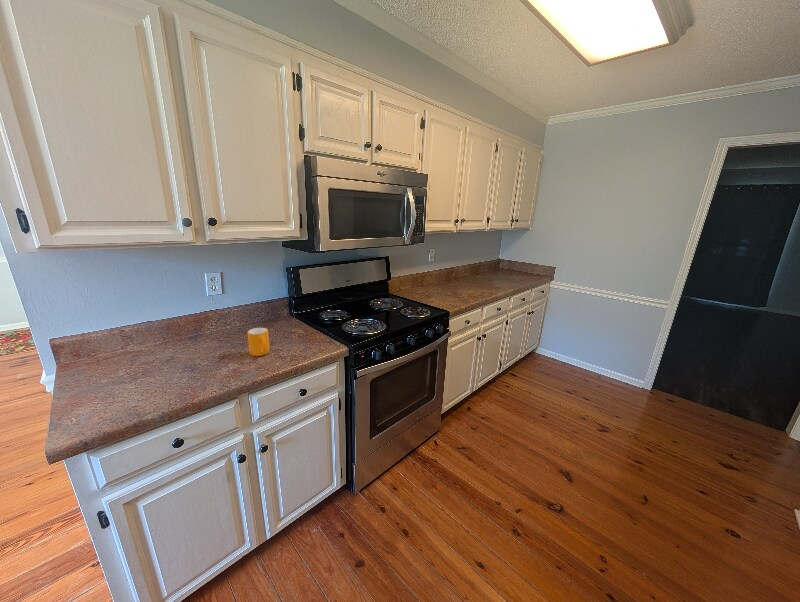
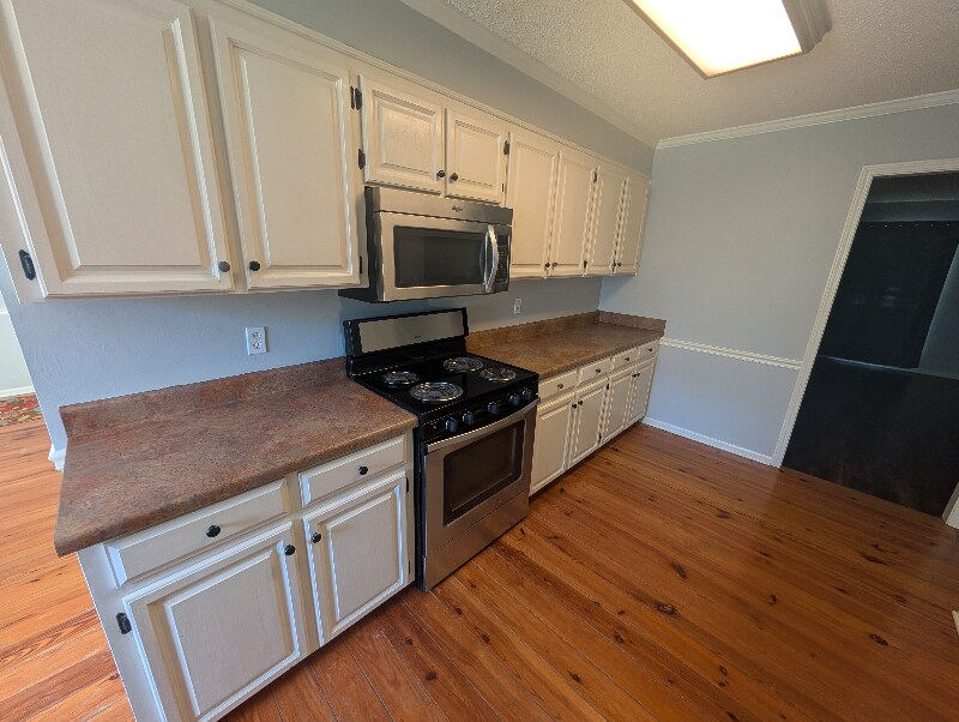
- mug (260, 343)
